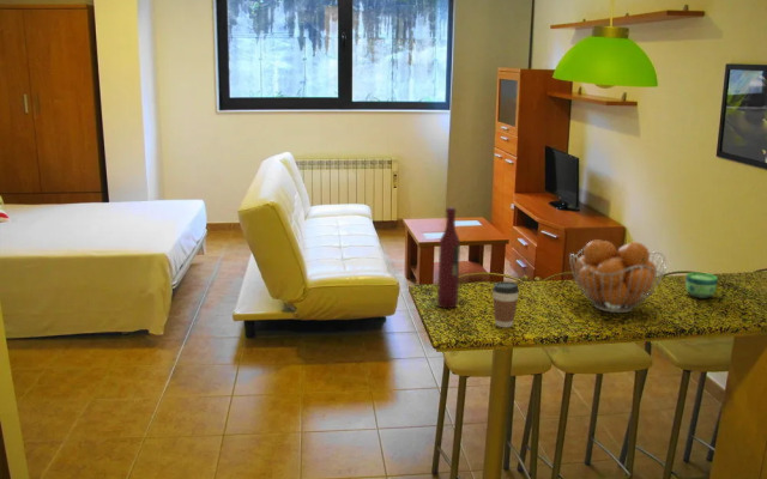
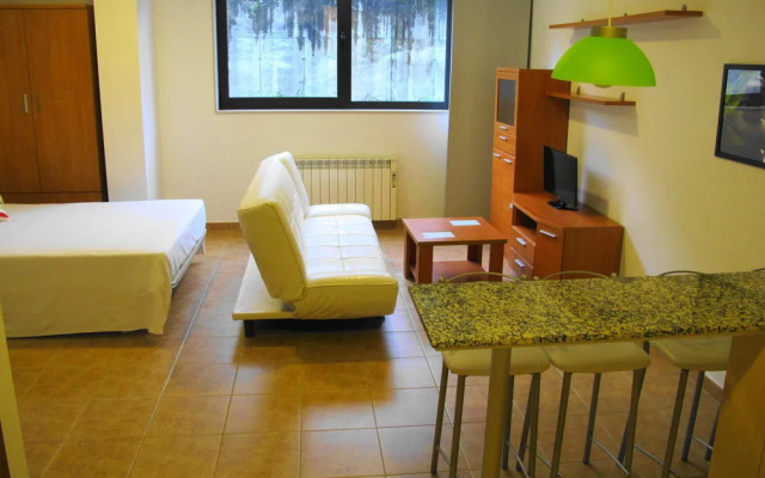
- cup (701, 284)
- fruit basket (615, 273)
- coffee cup (505, 304)
- wine bottle (448, 256)
